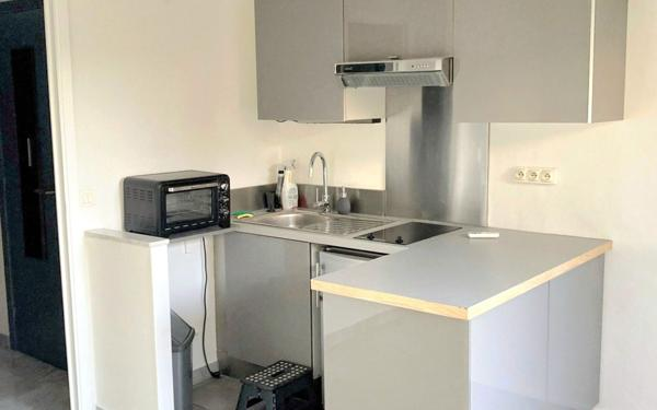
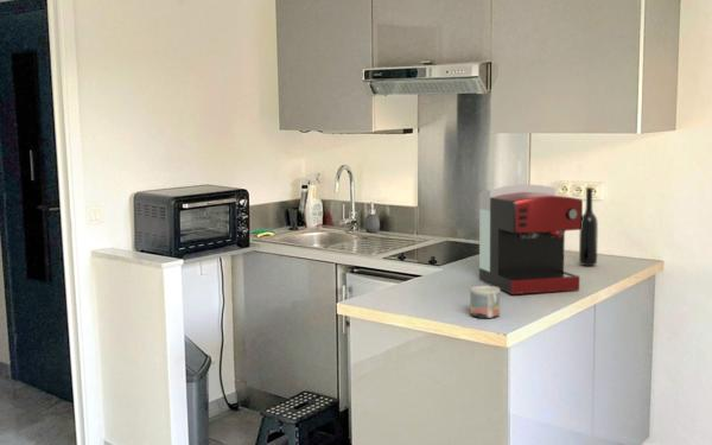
+ mug (487, 303)
+ bottle (589, 225)
+ coffee maker (534, 236)
